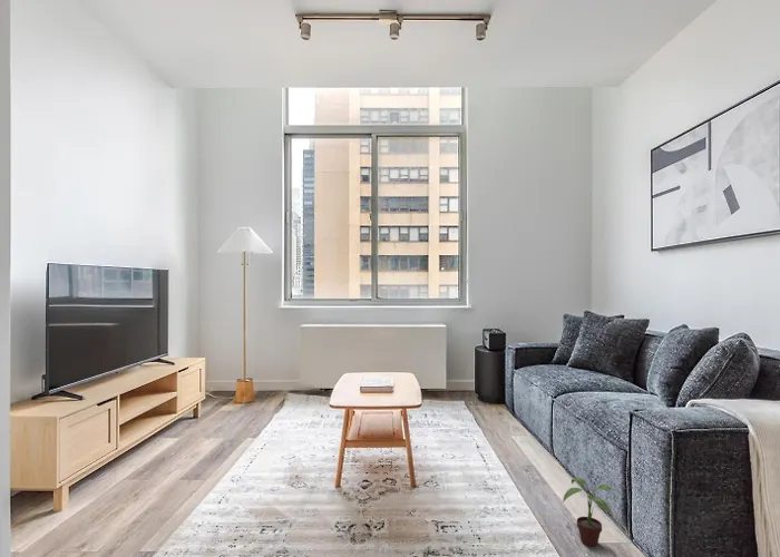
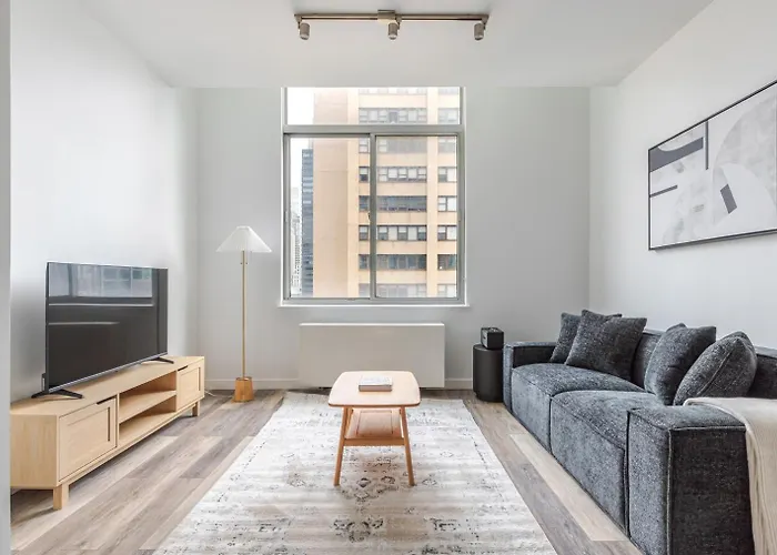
- potted plant (589, 512)
